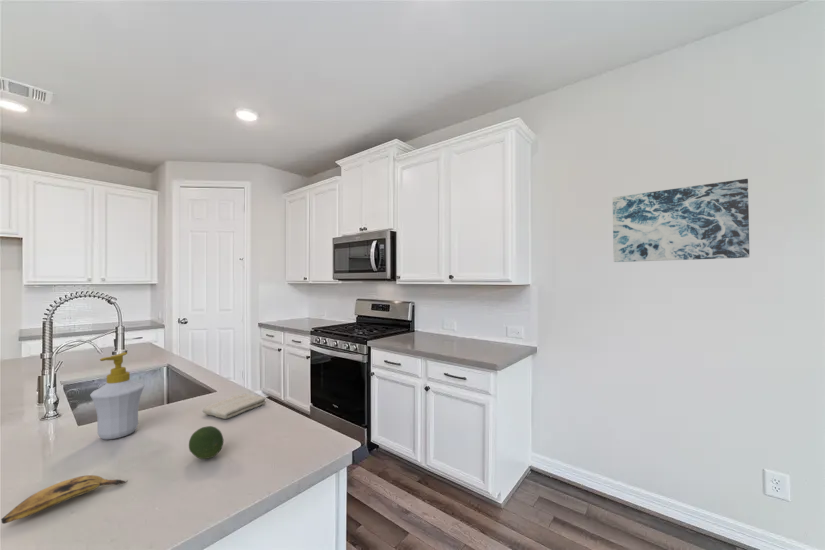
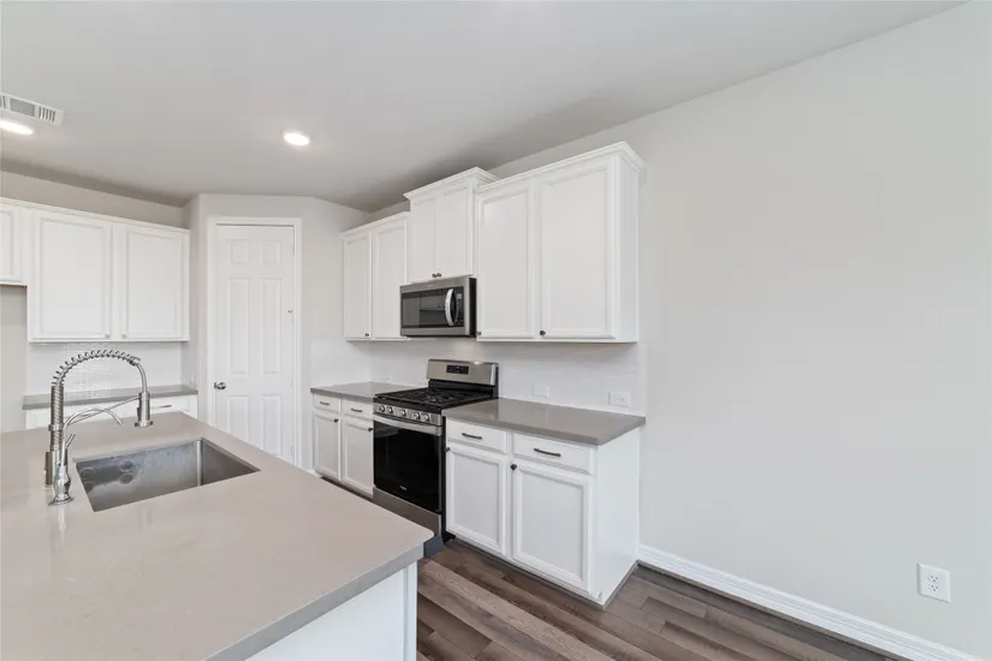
- banana (68, 491)
- washcloth (236, 404)
- wall art (674, 224)
- fruit (206, 442)
- soap bottle (118, 394)
